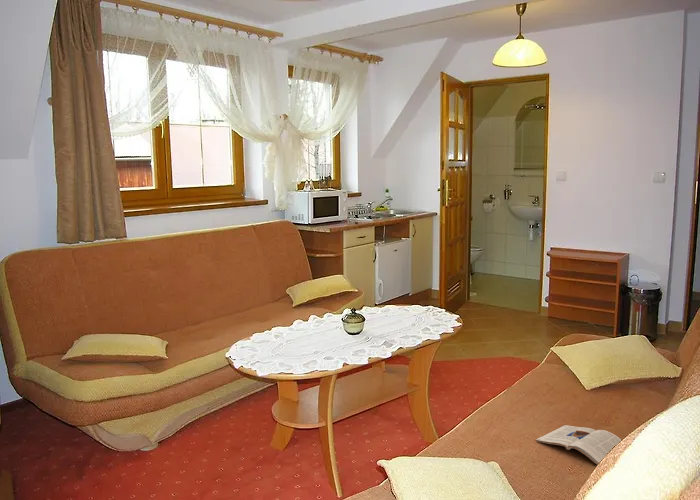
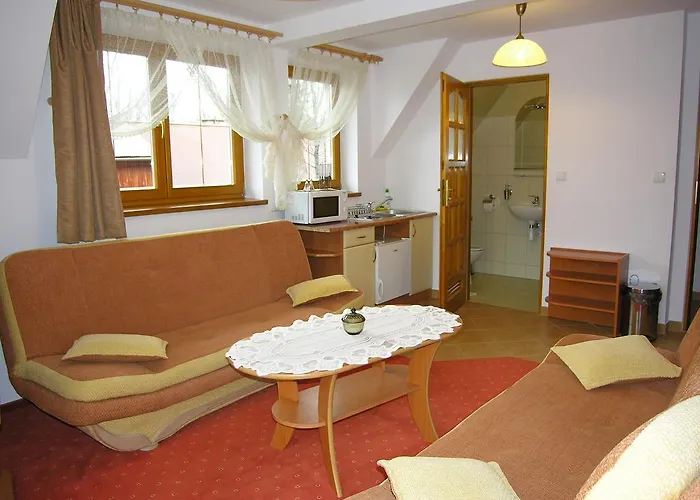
- magazine (583, 440)
